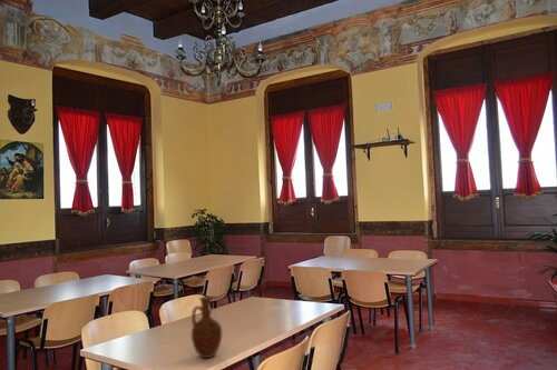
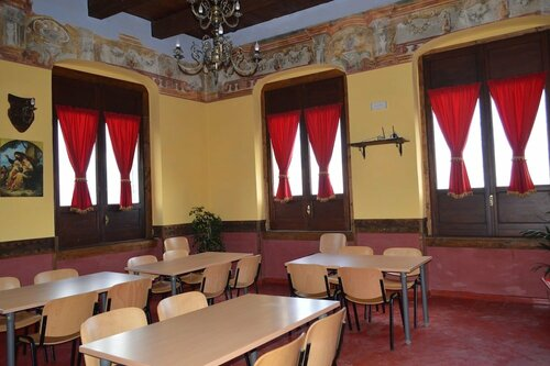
- pitcher (205, 326)
